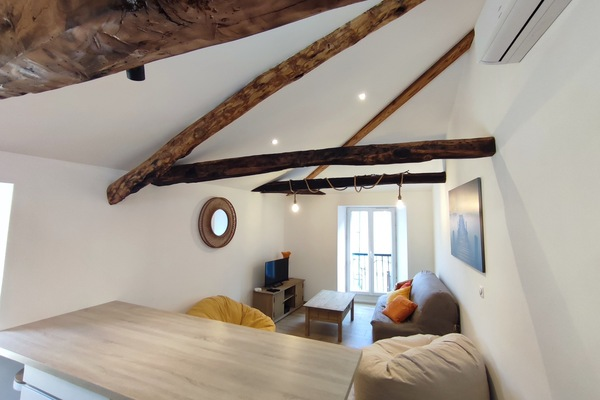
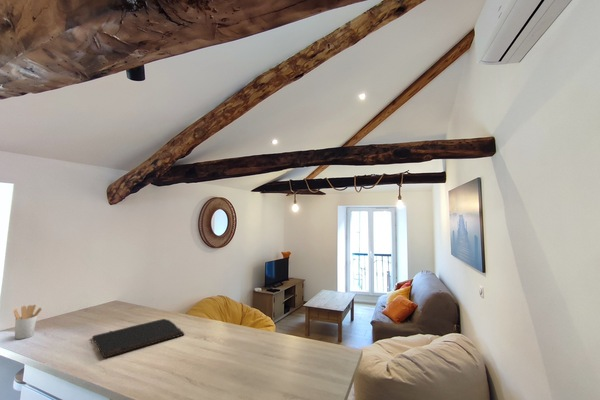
+ cutting board (139, 334)
+ utensil holder (26, 320)
